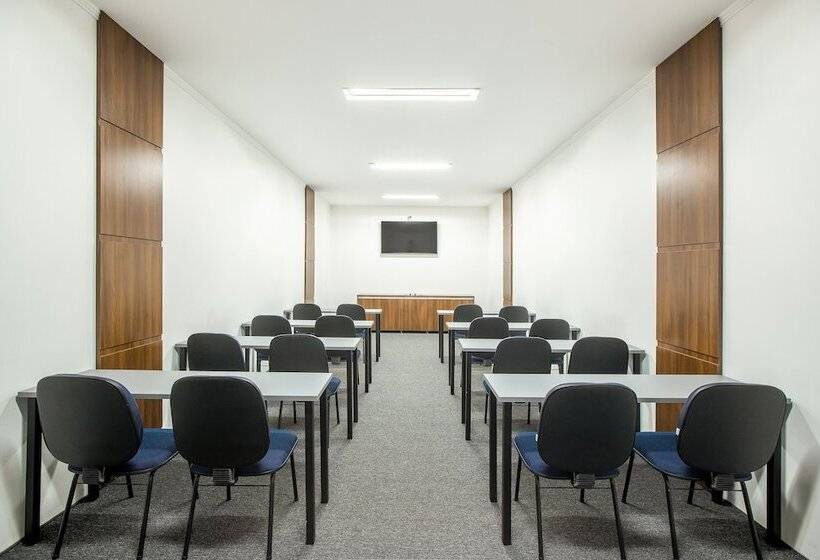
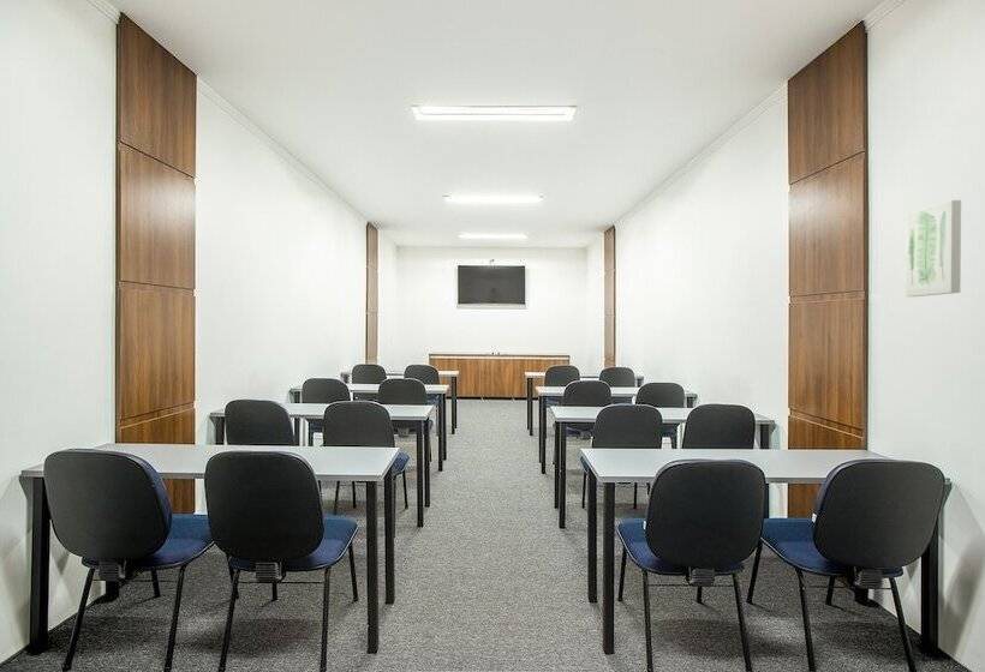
+ wall art (931, 251)
